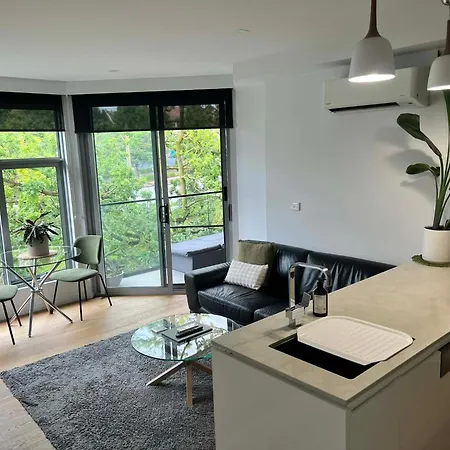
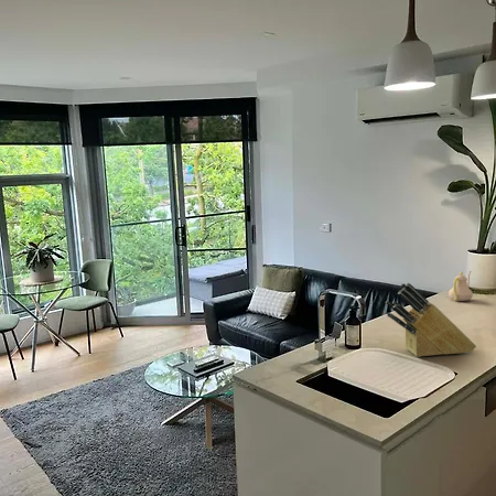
+ teapot (462, 284)
+ knife block (430, 316)
